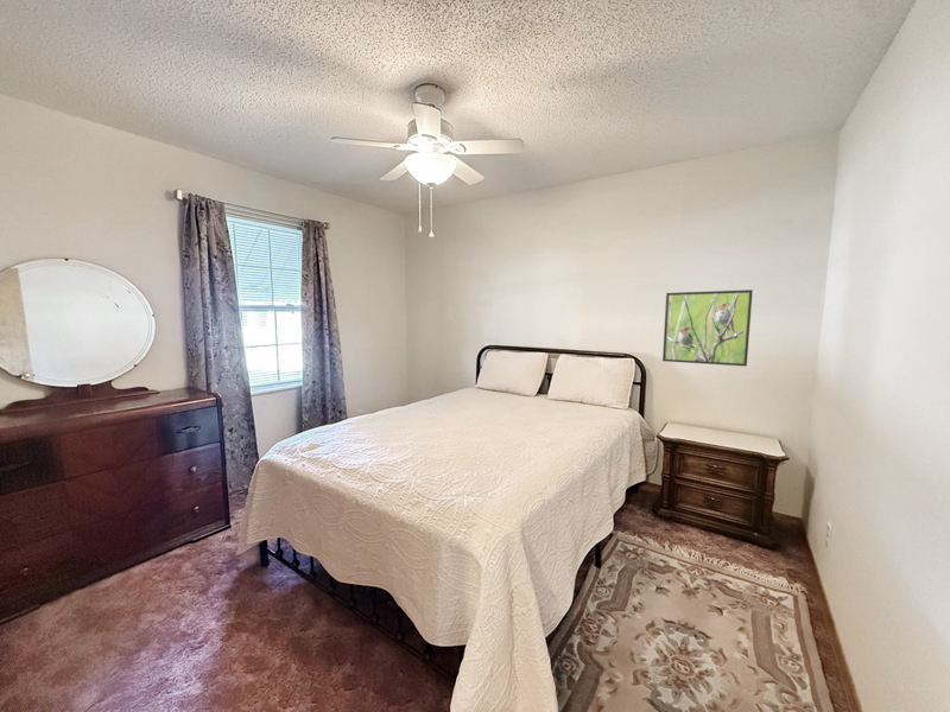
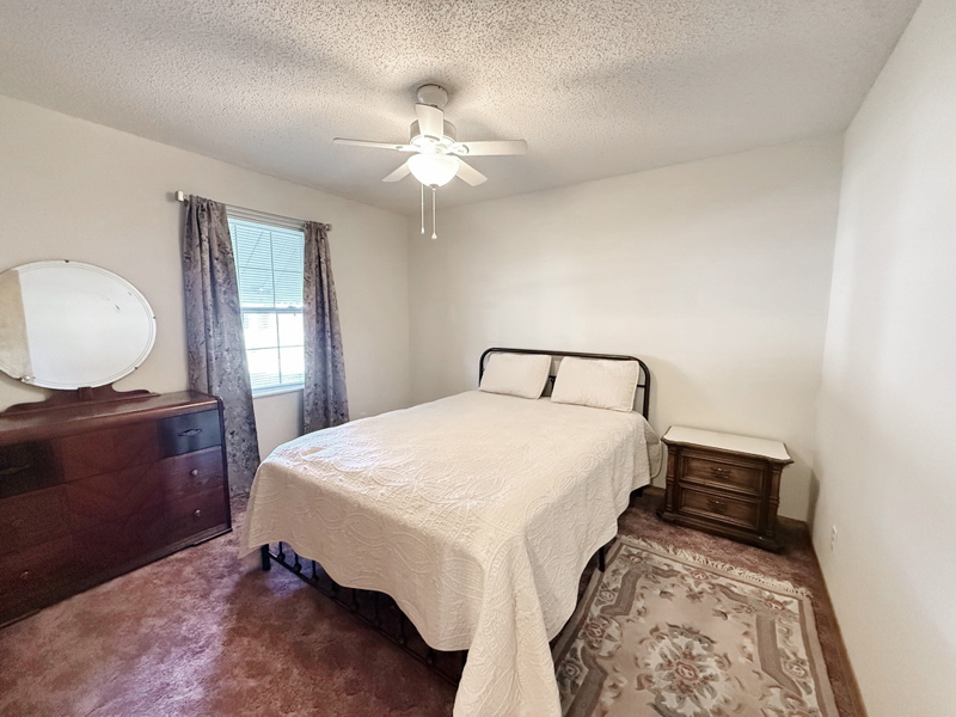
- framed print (704, 328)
